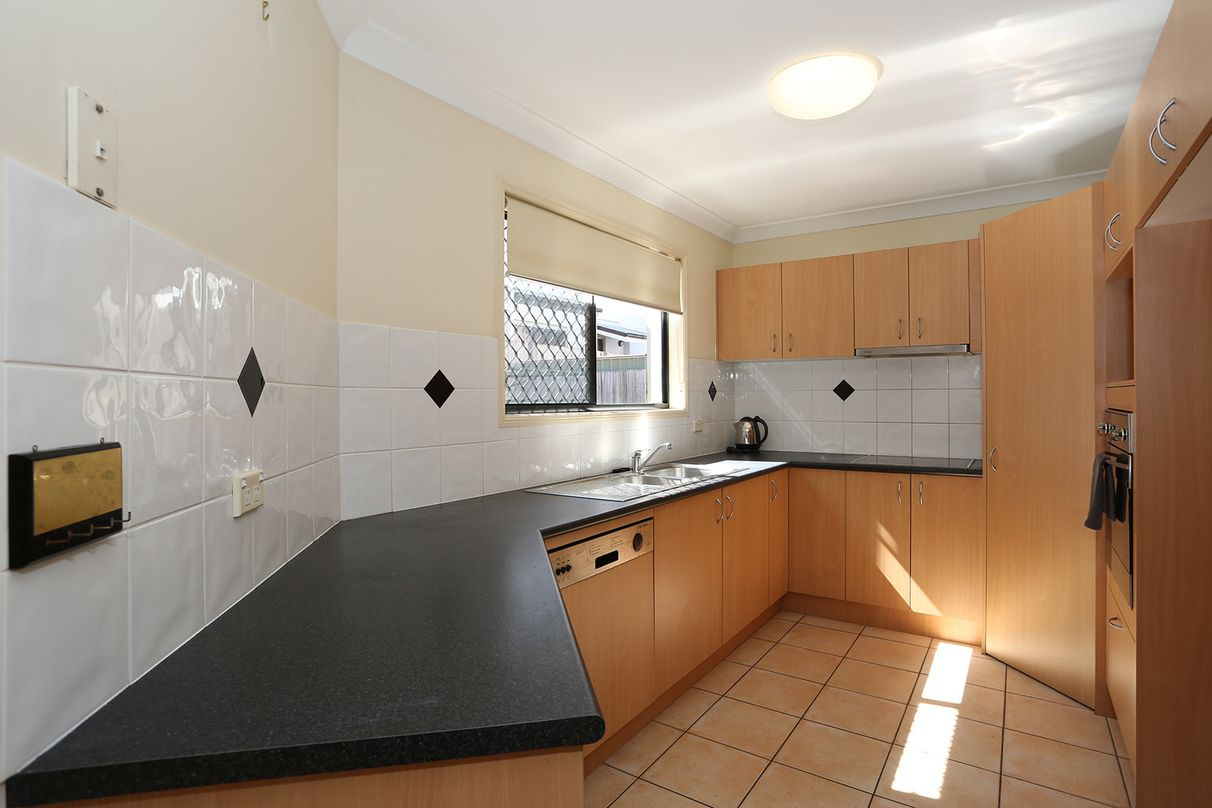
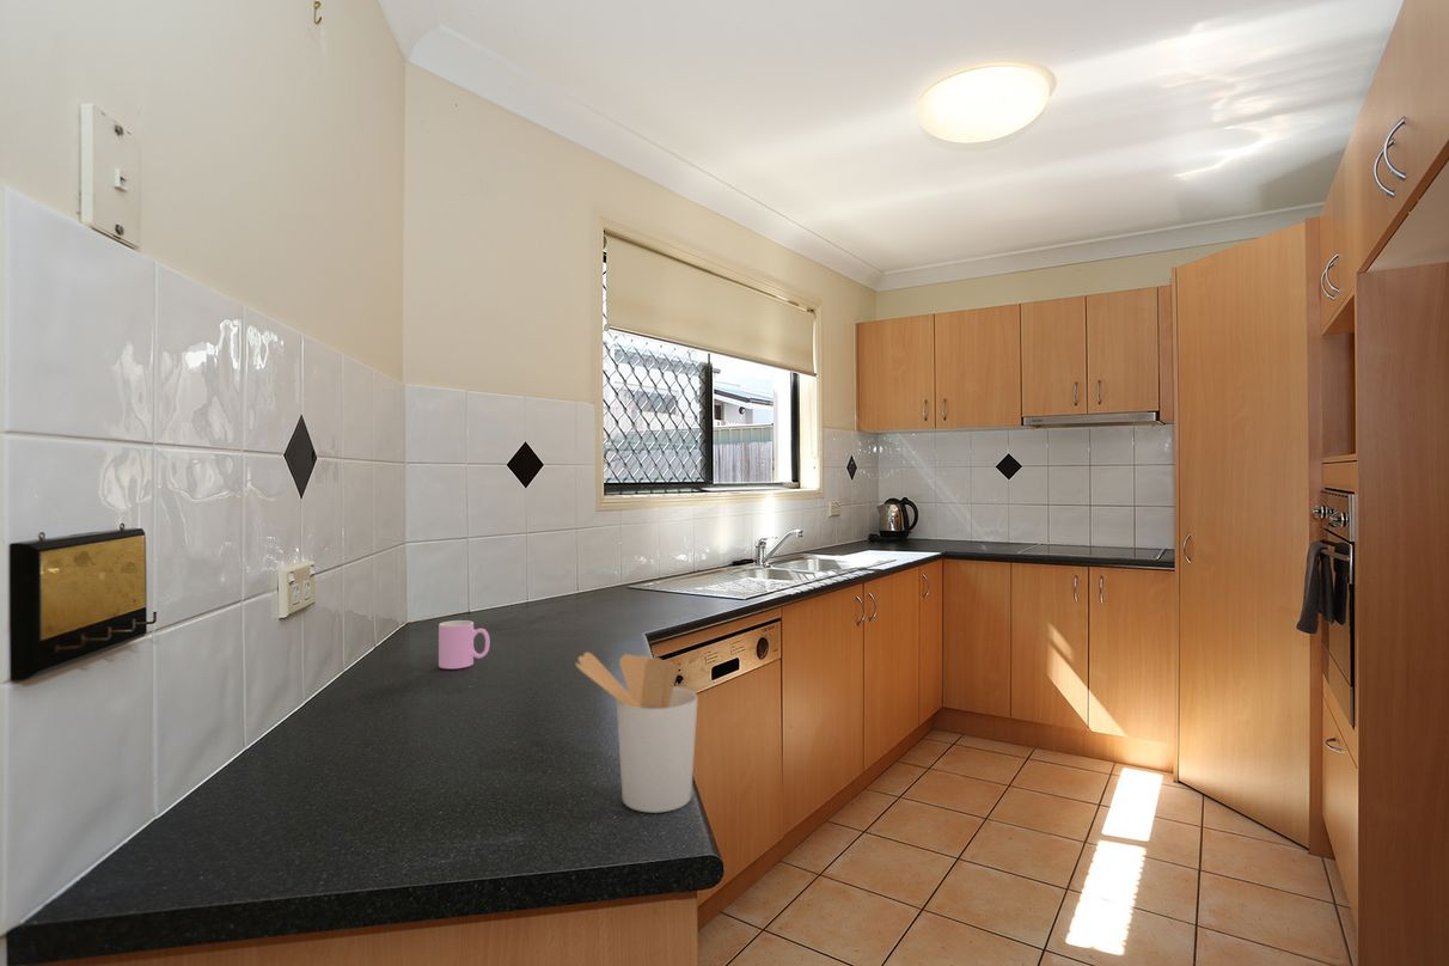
+ utensil holder (635, 723)
+ cup (464, 643)
